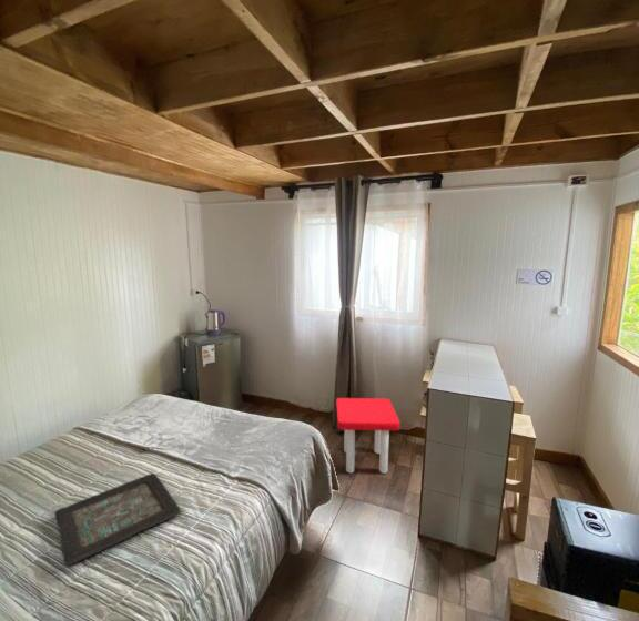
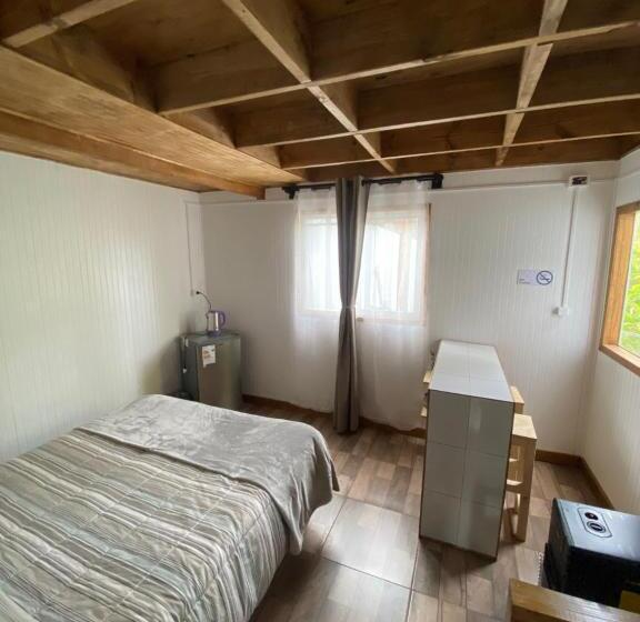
- decorative tray (118, 512)
- stool (365, 429)
